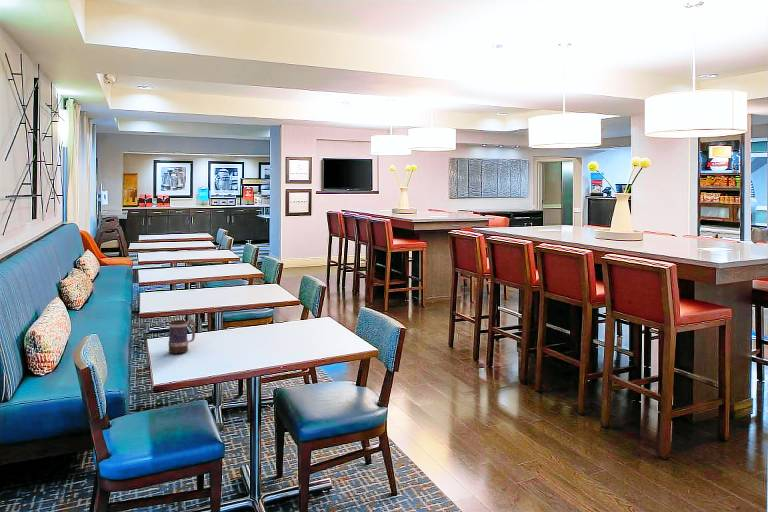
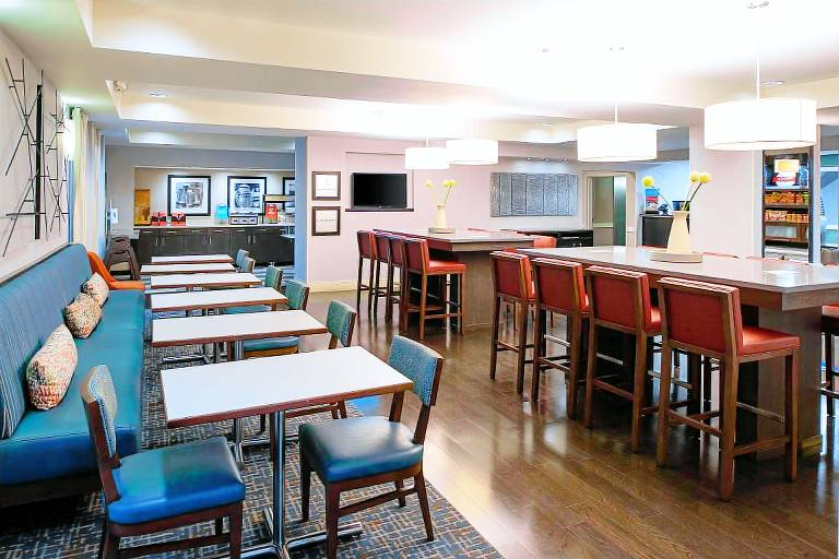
- mug (182, 335)
